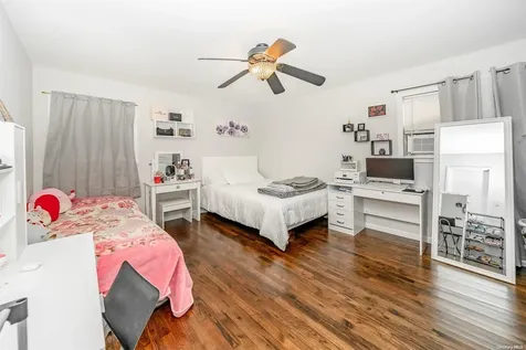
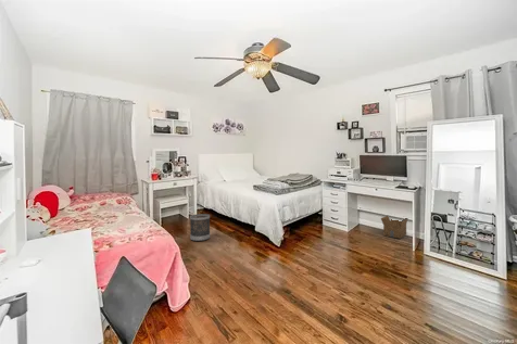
+ cardboard box (393, 226)
+ wastebasket (200, 227)
